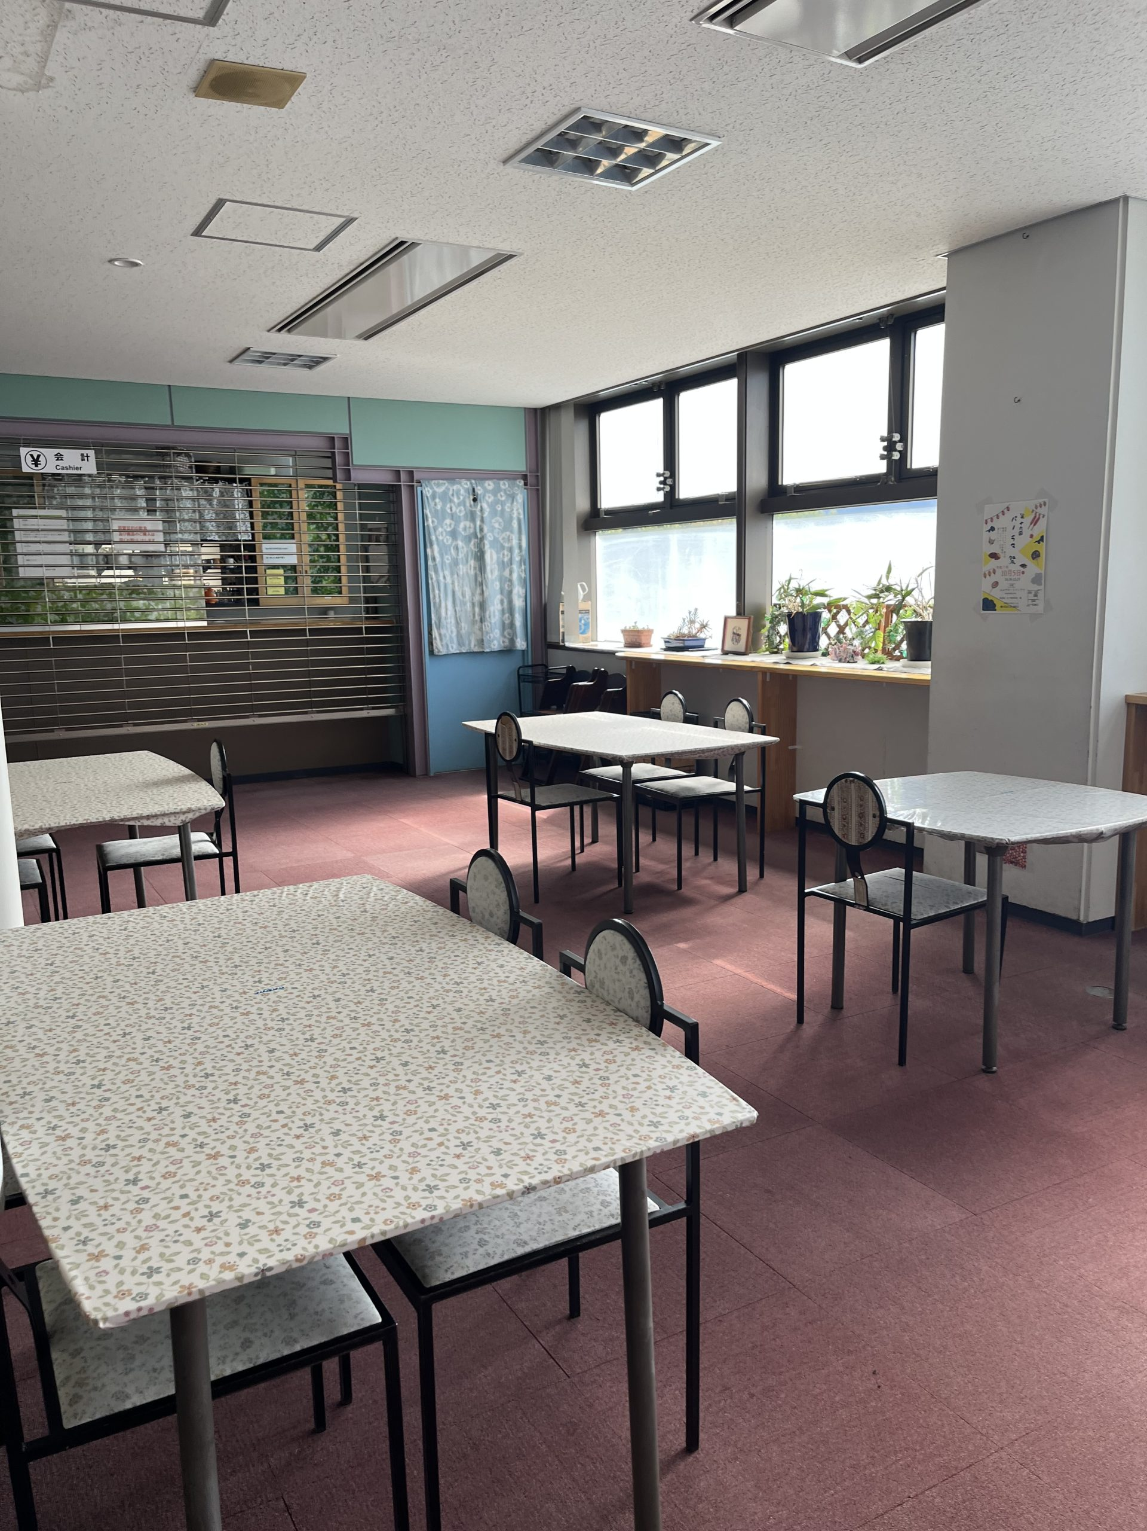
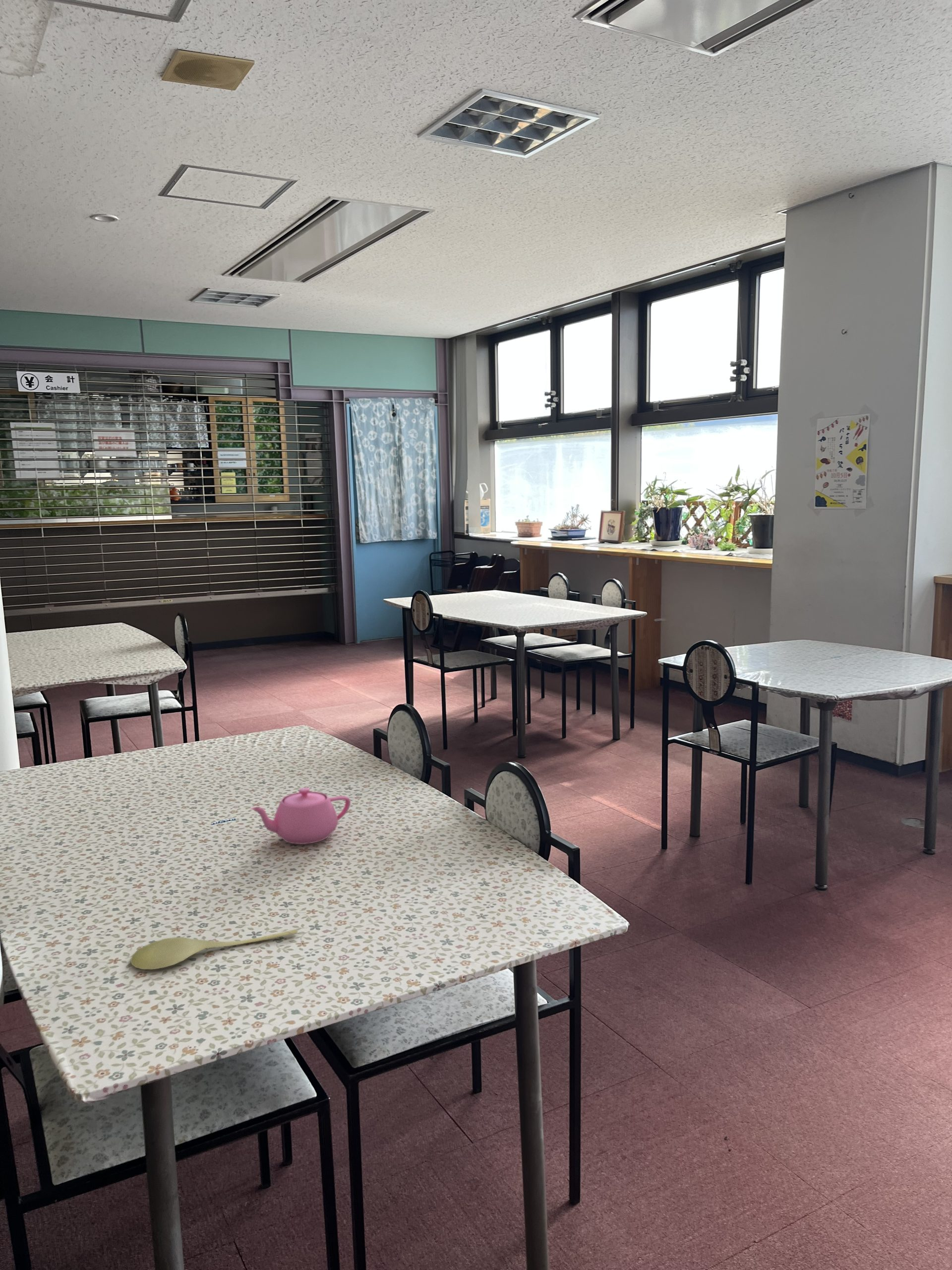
+ teapot (302, 813)
+ spoon (216, 944)
